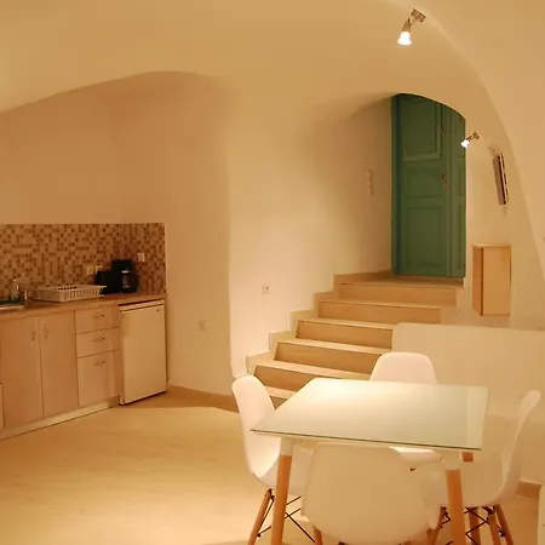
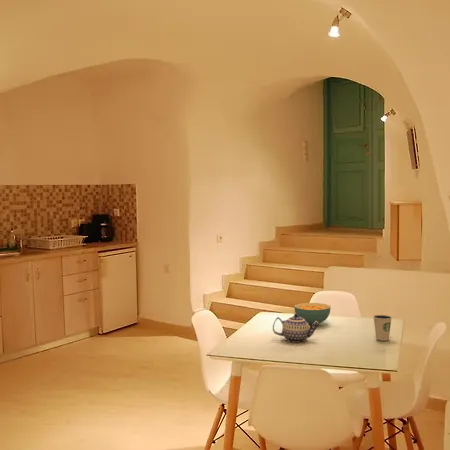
+ teapot (295, 326)
+ cereal bowl (312, 315)
+ dixie cup (382, 328)
